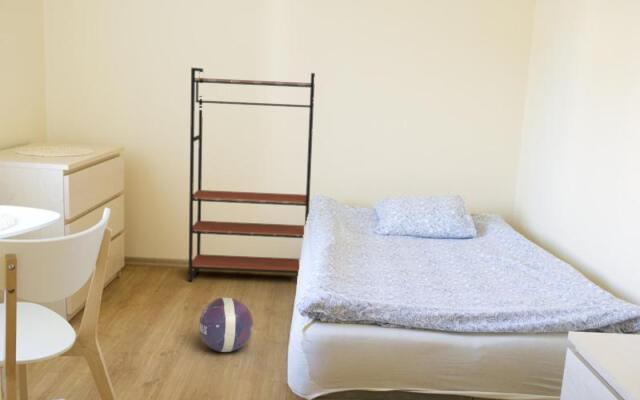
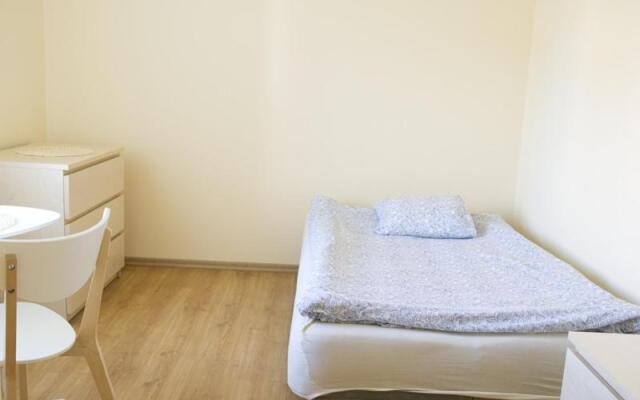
- ball (226, 324)
- bookshelf (252, 192)
